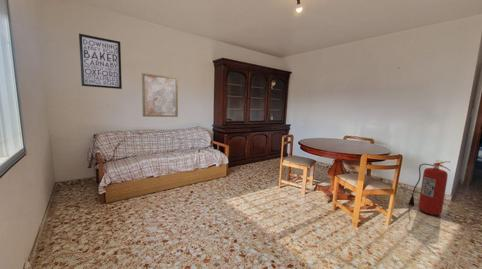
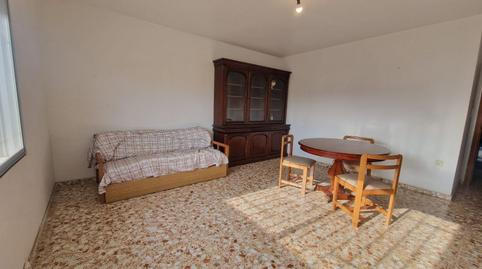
- wall art (161, 96)
- fire extinguisher (428, 184)
- wall art (101, 63)
